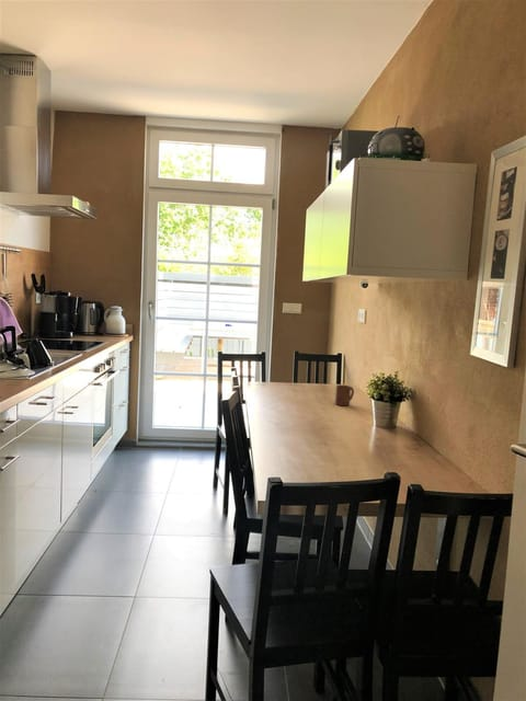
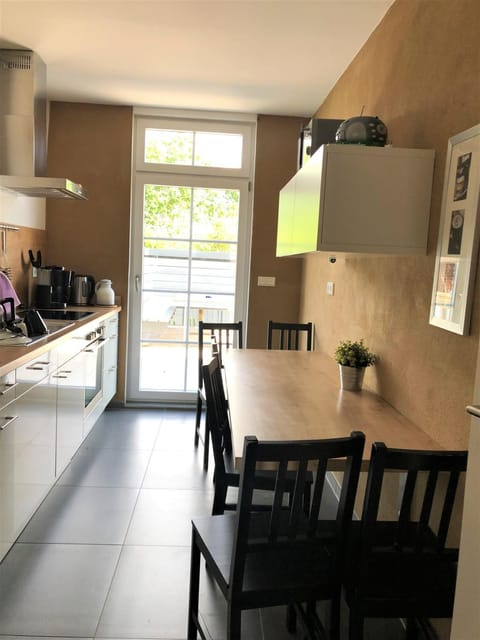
- cup (344, 394)
